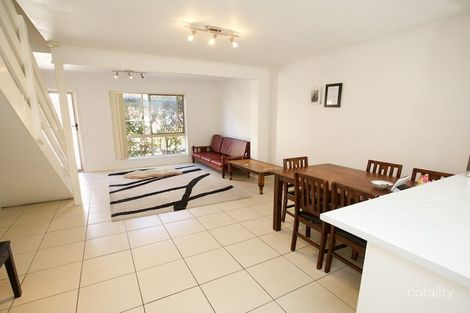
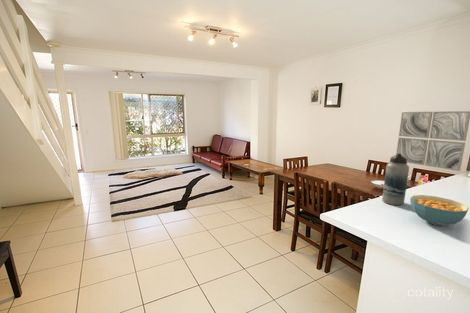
+ wall art (428, 137)
+ water bottle (396, 178)
+ cereal bowl (436, 212)
